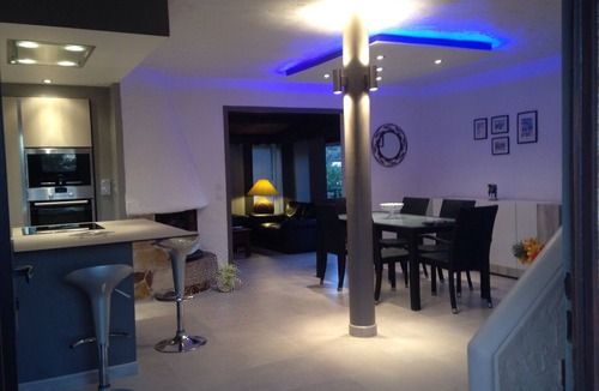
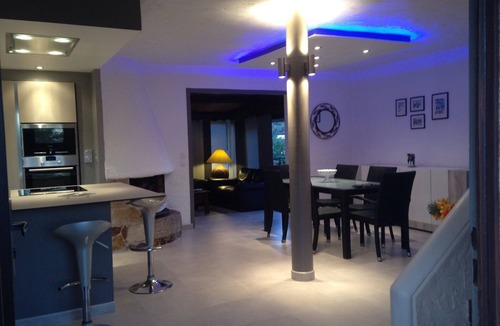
- potted plant (225, 275)
